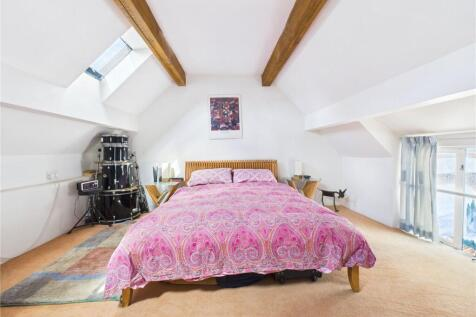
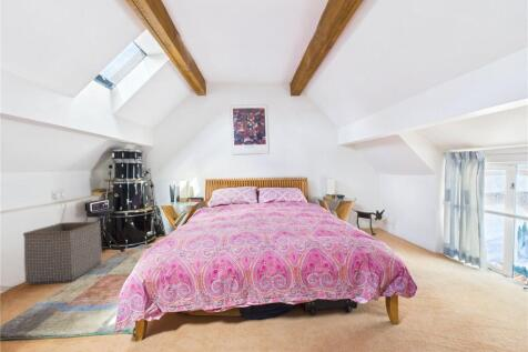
+ laundry basket (67, 249)
